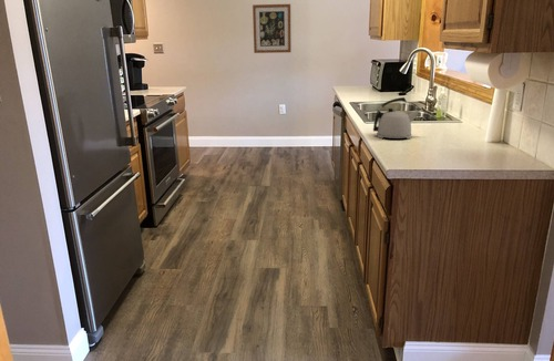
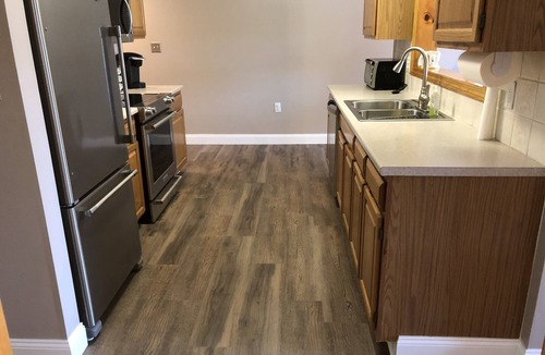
- wall art (271, 29)
- kettle (396, 116)
